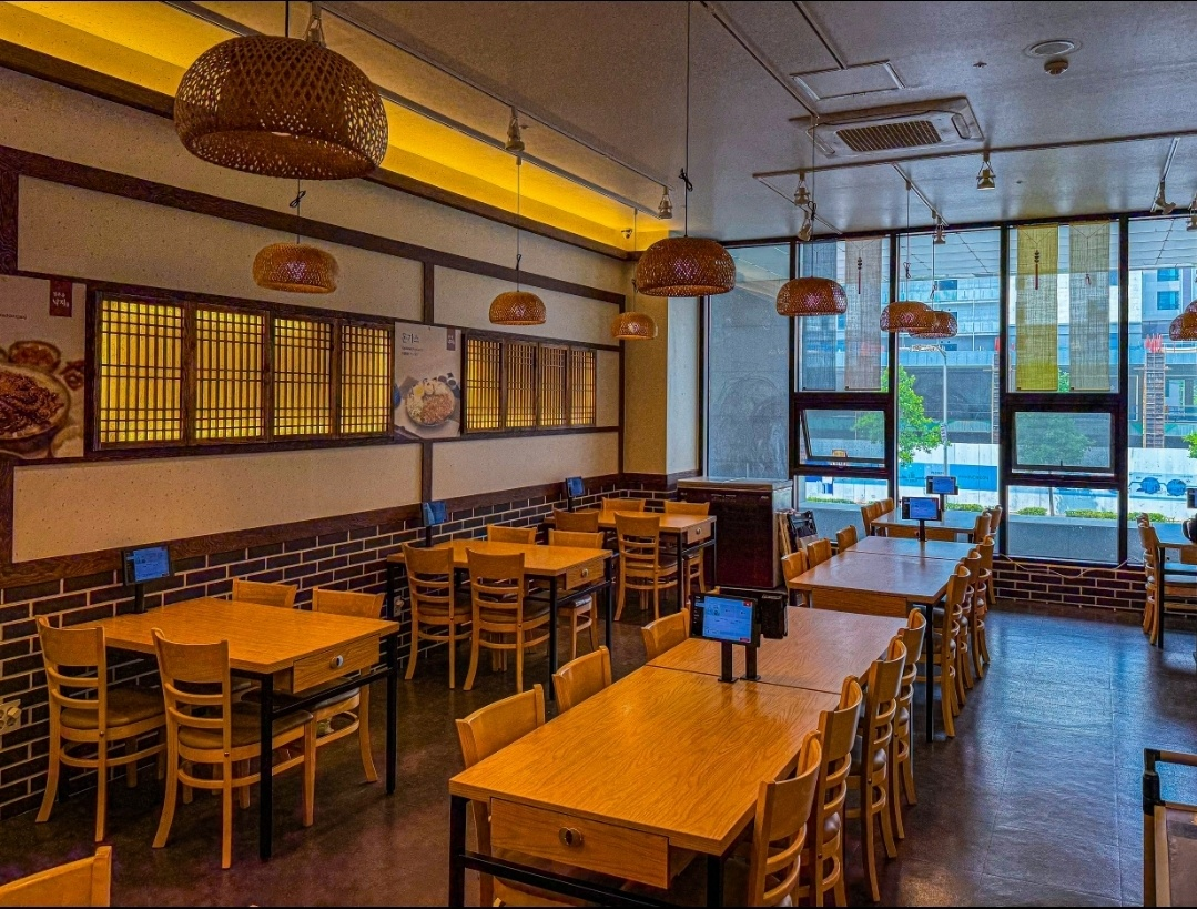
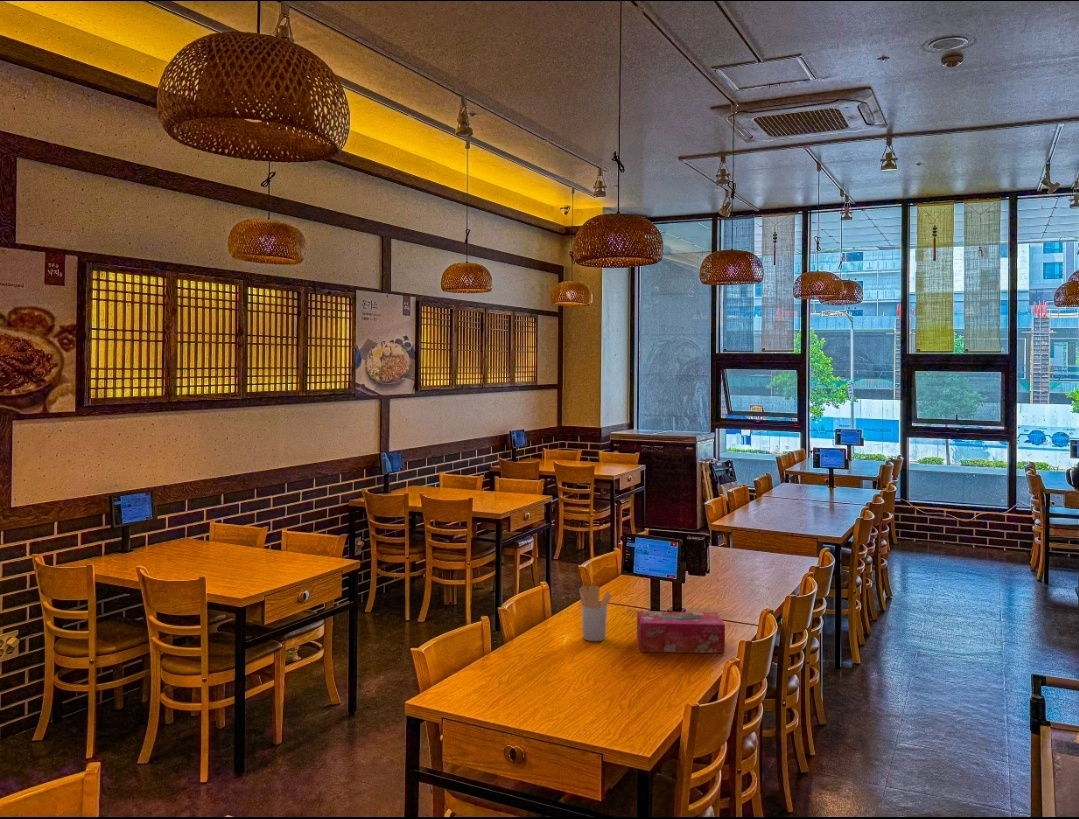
+ tissue box (679, 631)
+ utensil holder (592, 611)
